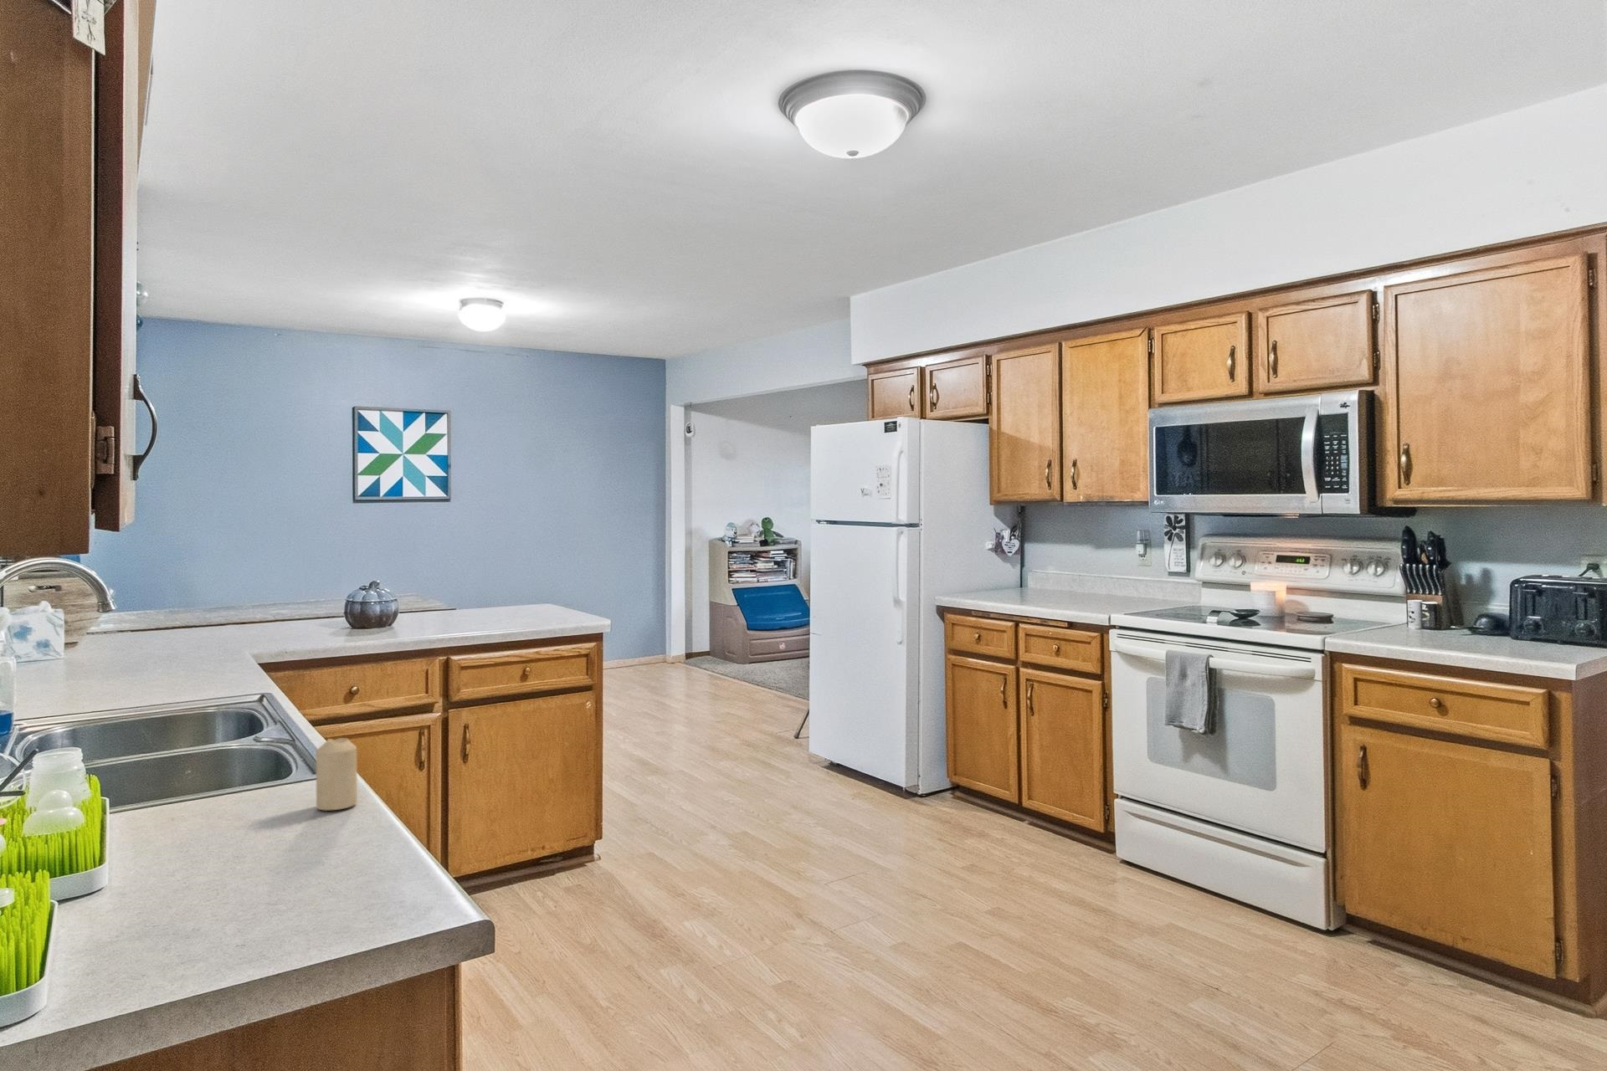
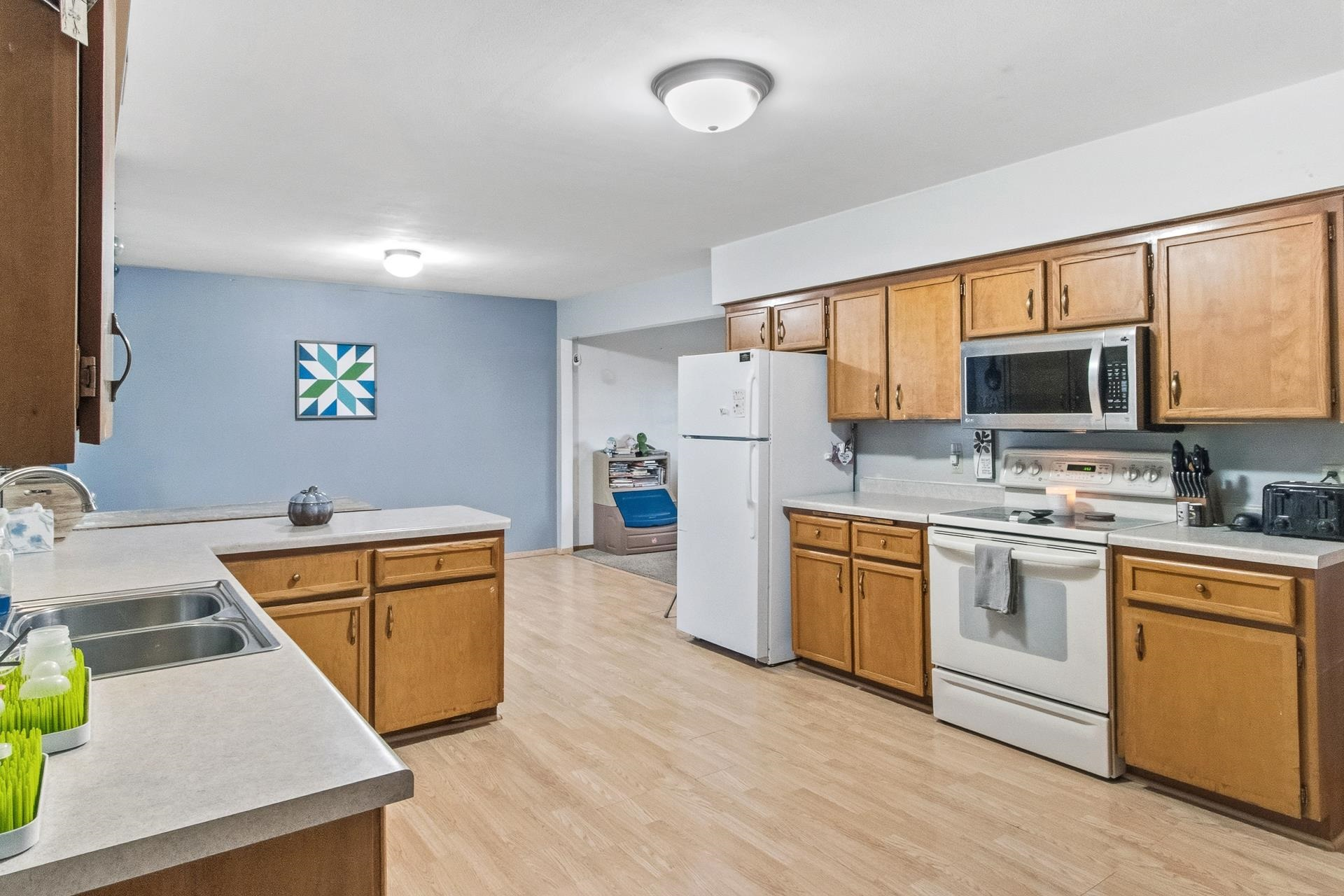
- candle (336, 772)
